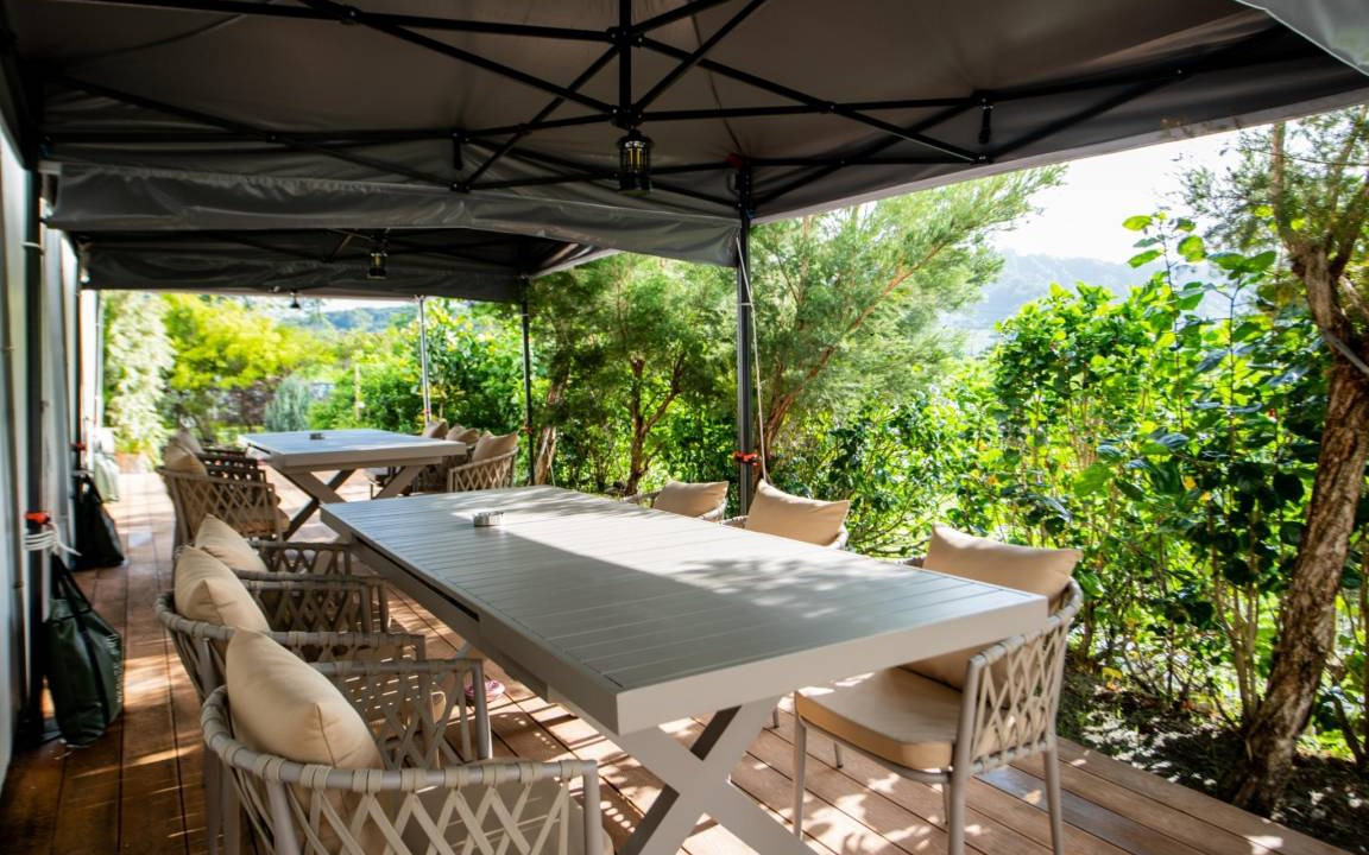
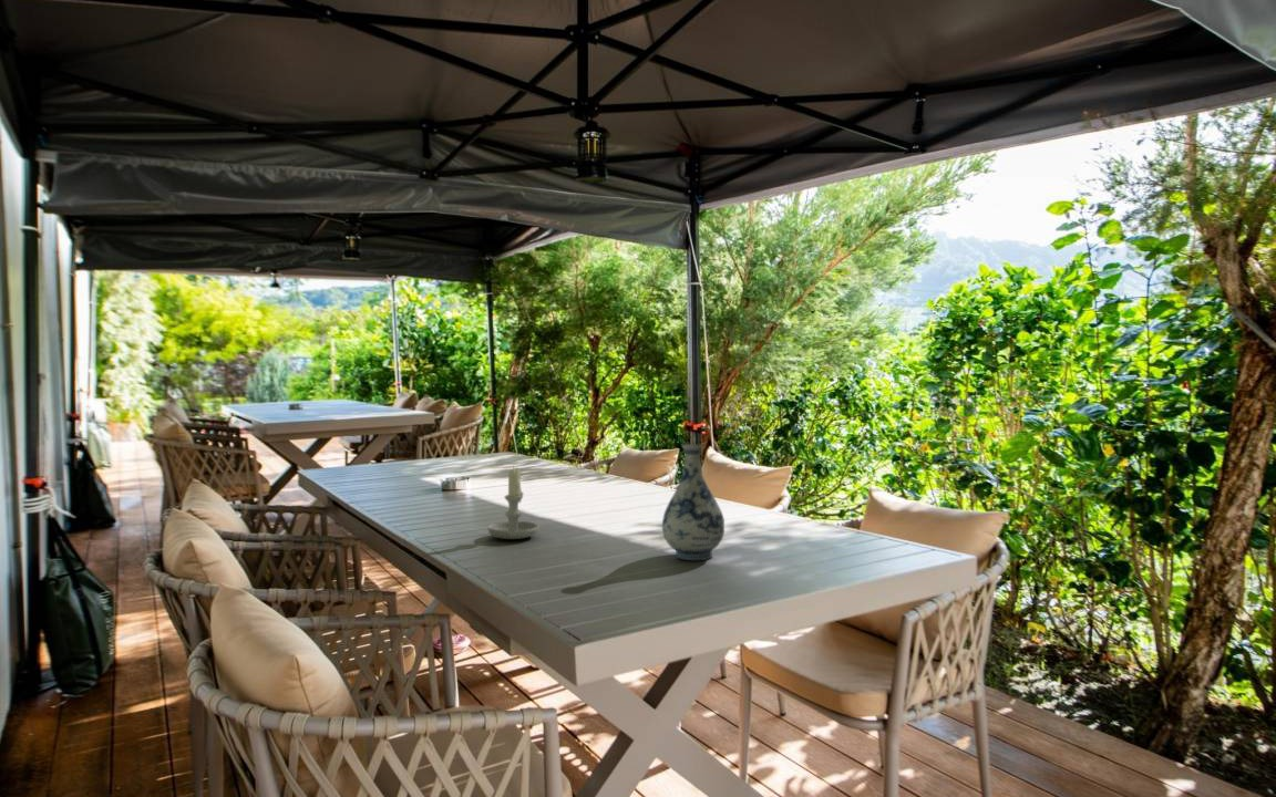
+ vase (693, 500)
+ candle (513, 501)
